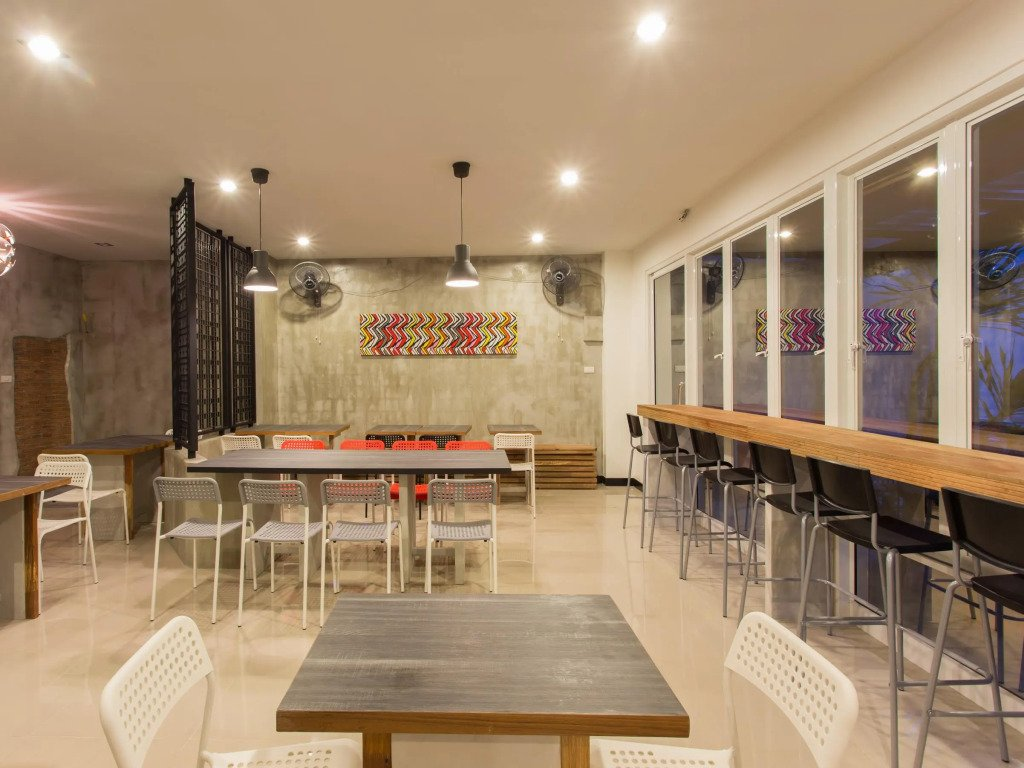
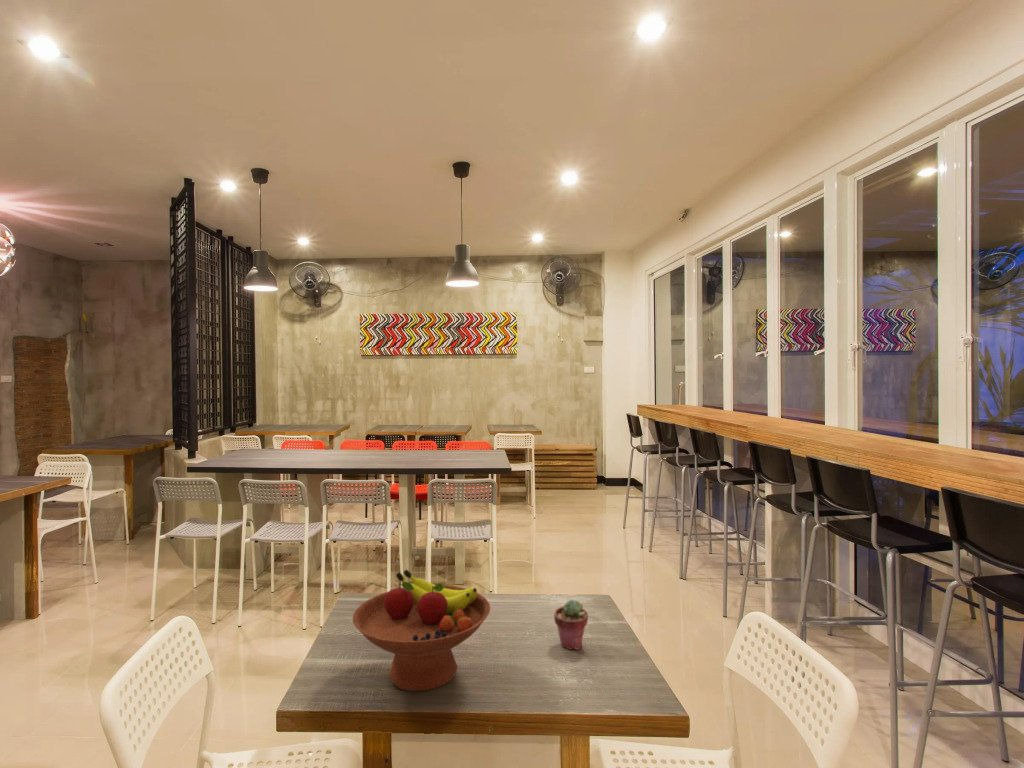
+ fruit bowl (422, 629)
+ potted succulent (571, 622)
